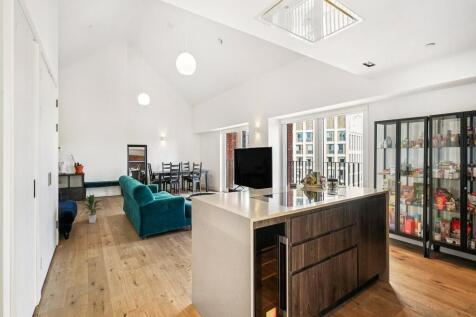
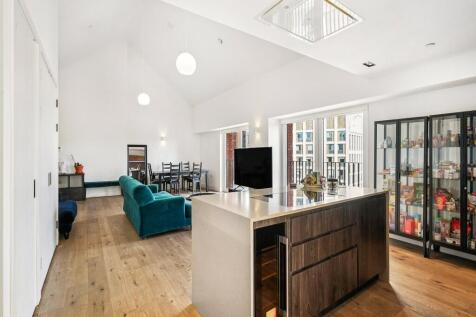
- indoor plant (91, 207)
